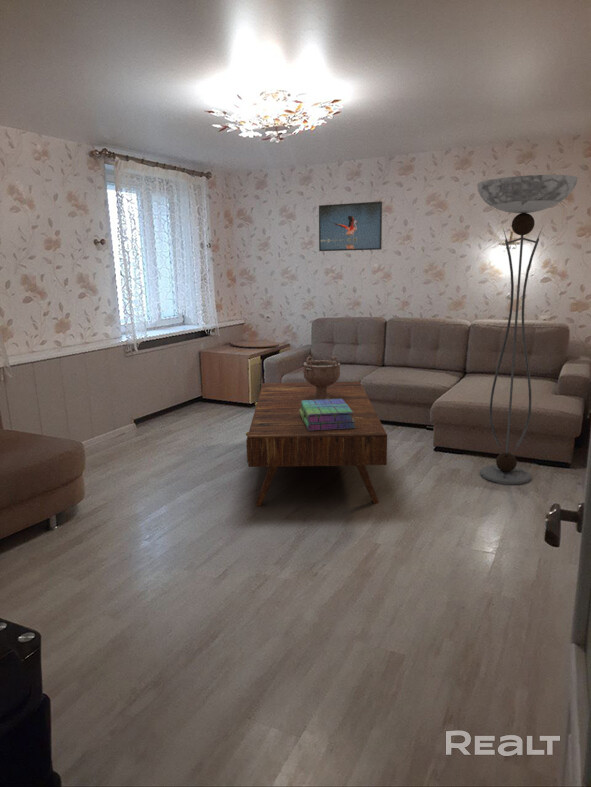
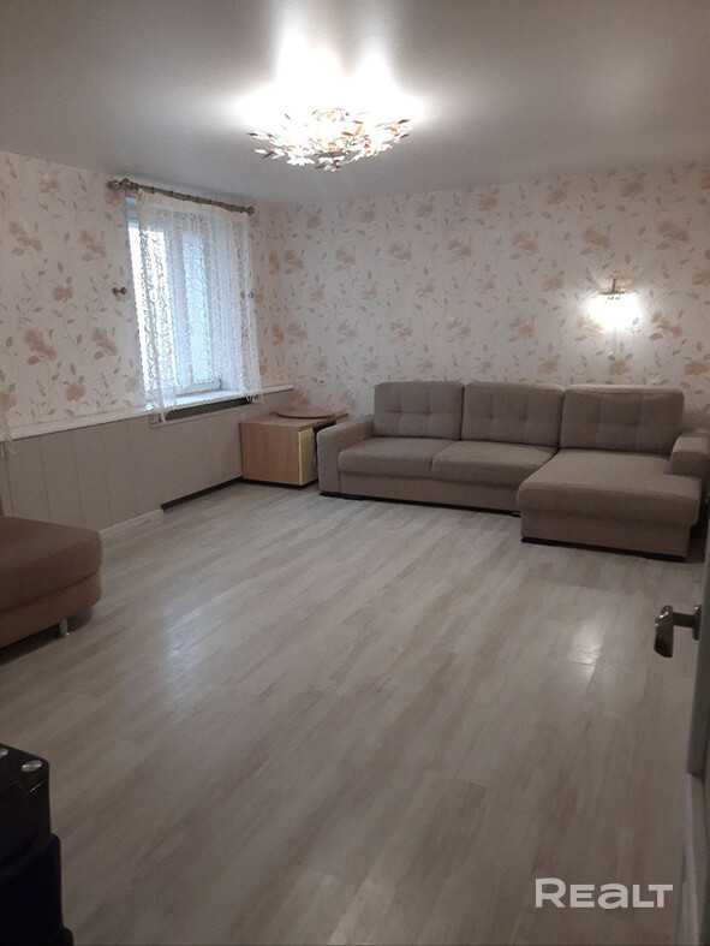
- floor lamp (515, 337)
- coffee table (311, 436)
- stack of books (326, 413)
- decorative bowl (322, 378)
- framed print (349, 227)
